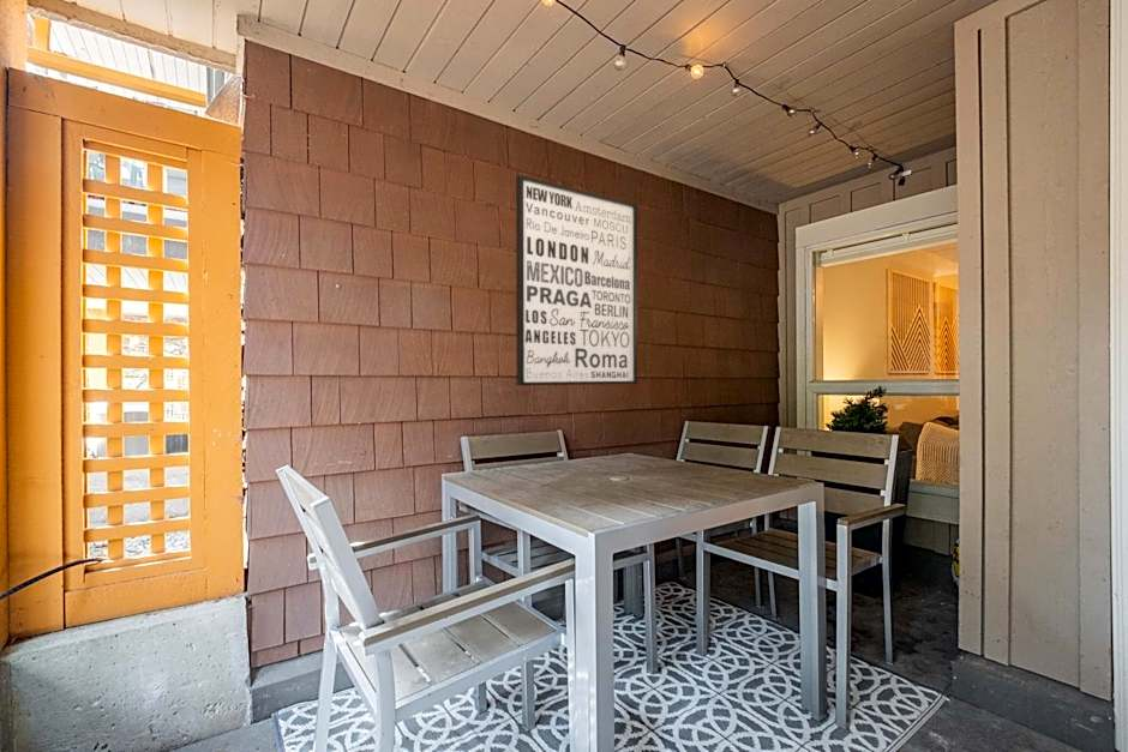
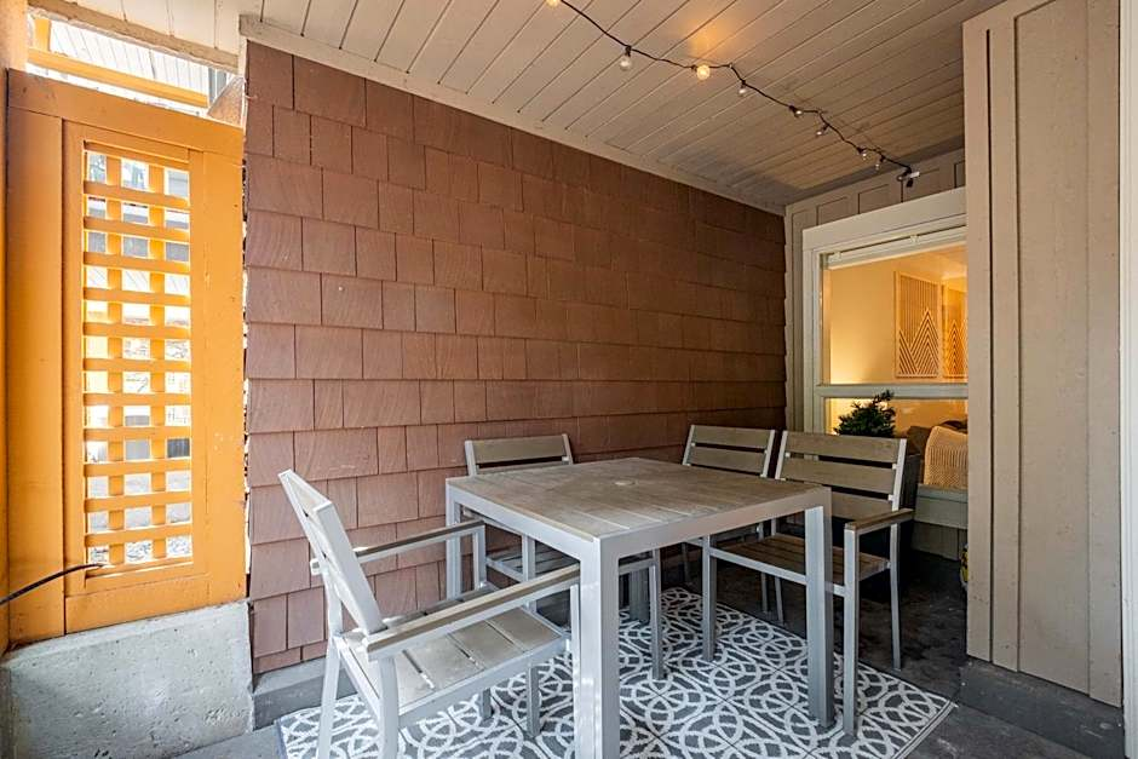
- wall art (581, 288)
